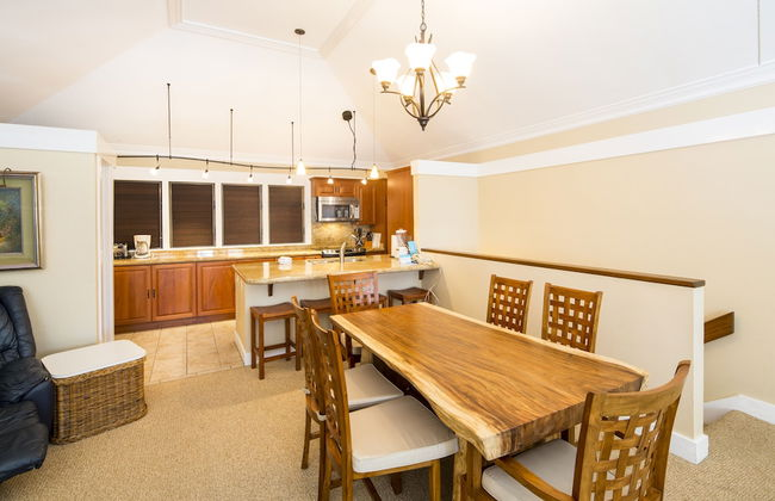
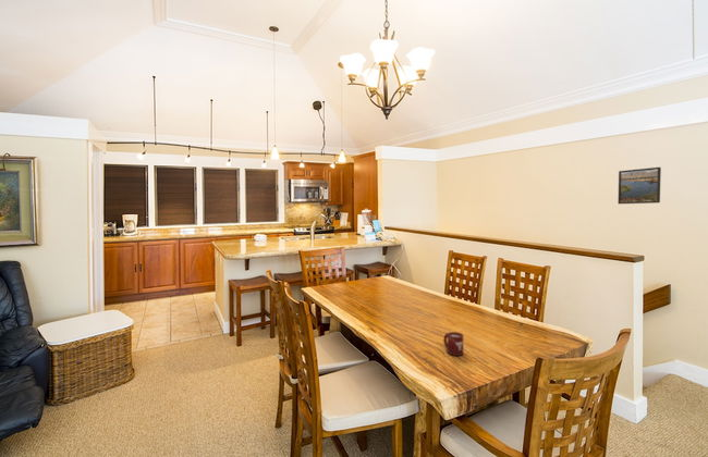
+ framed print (638, 186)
+ cup (452, 342)
